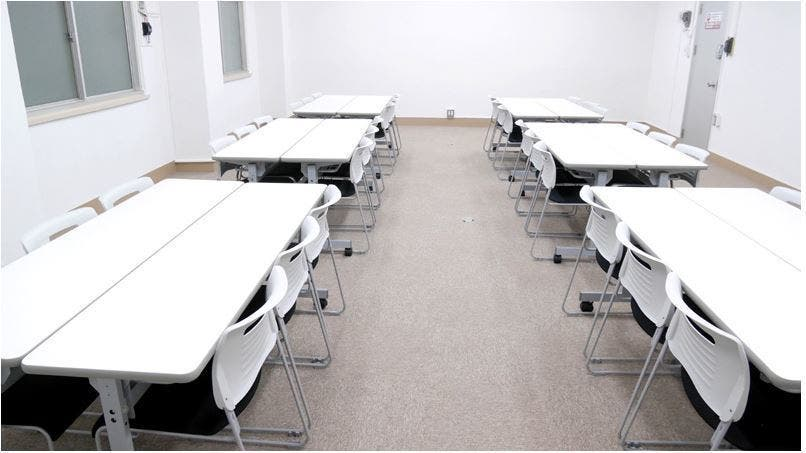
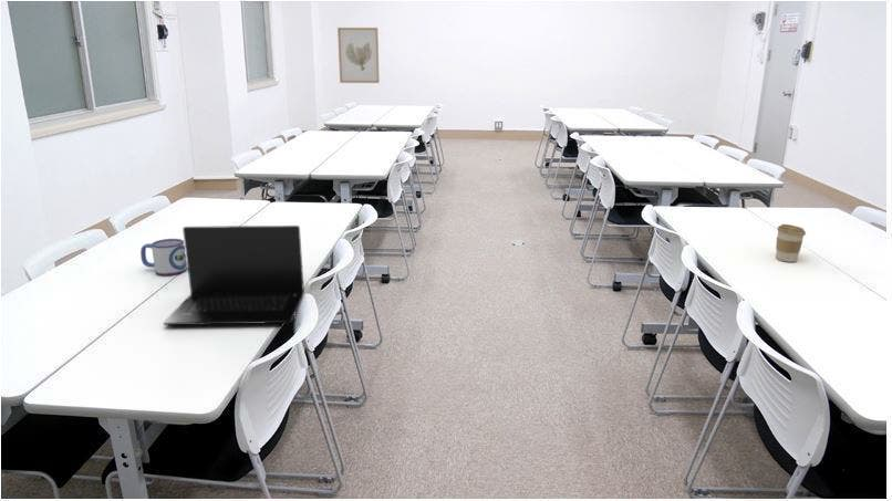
+ wall art (359, 55)
+ coffee cup (789, 242)
+ mug (163, 255)
+ laptop (235, 273)
